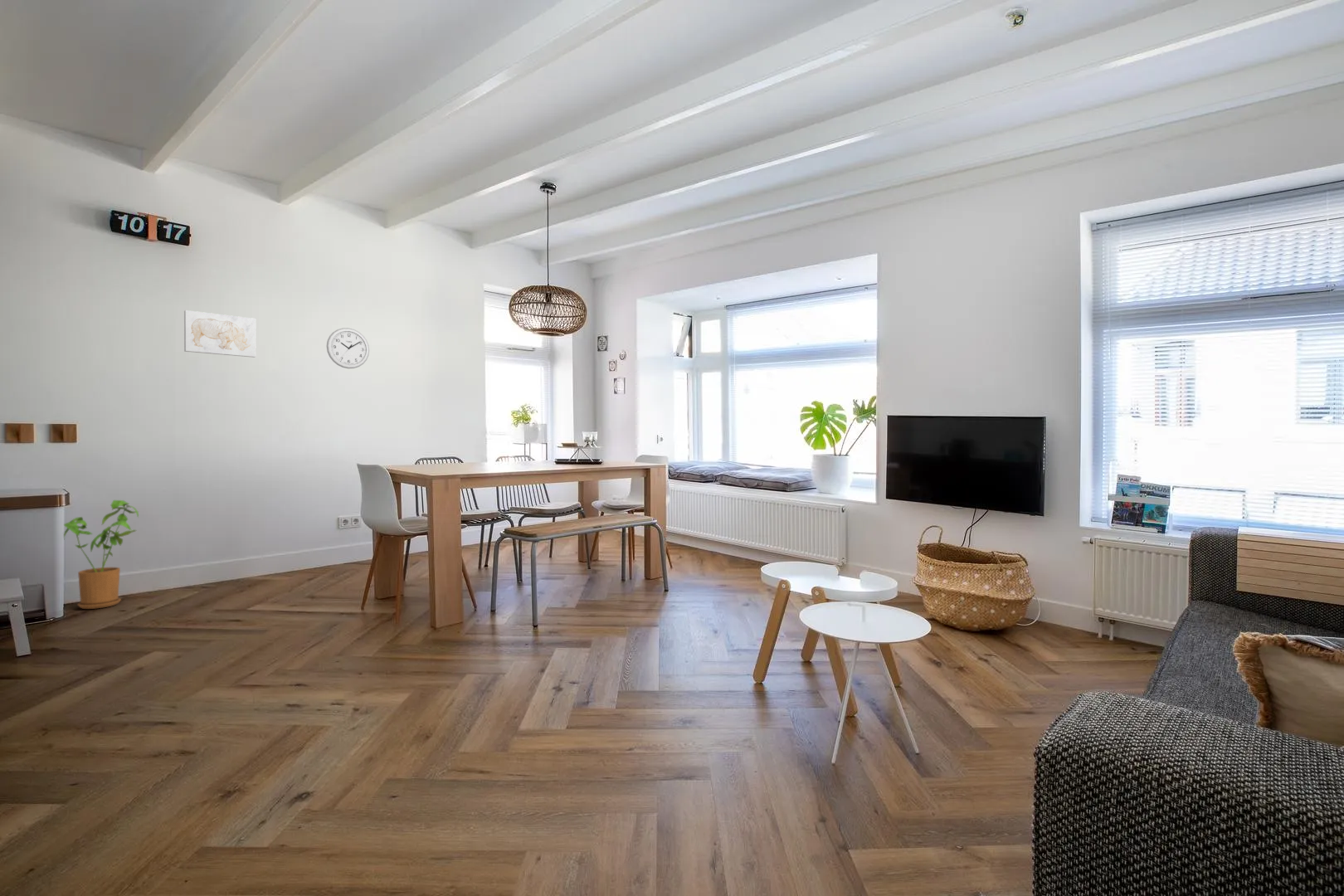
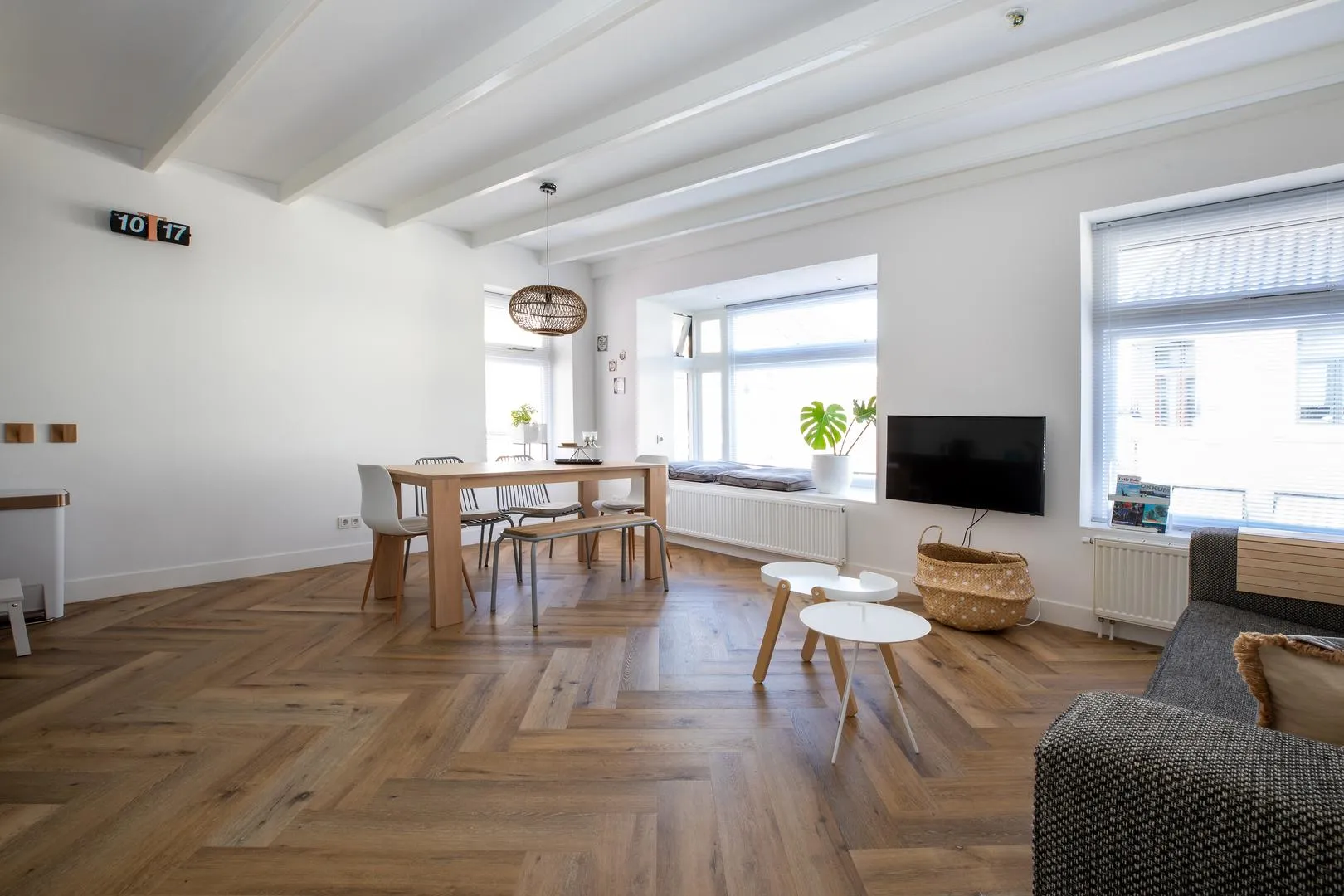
- wall clock (348, 348)
- wall art (221, 334)
- house plant (104, 553)
